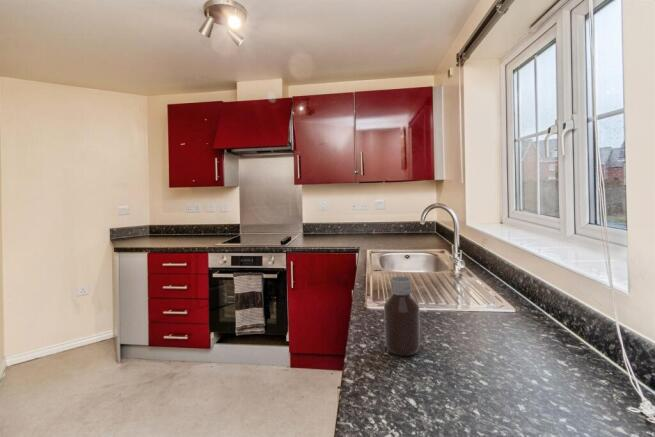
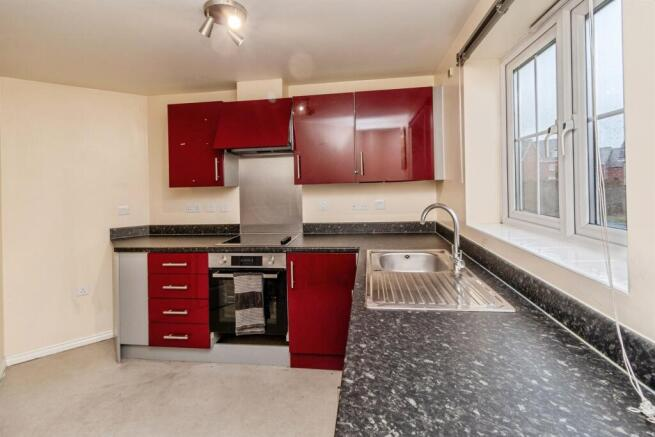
- bottle (401, 314)
